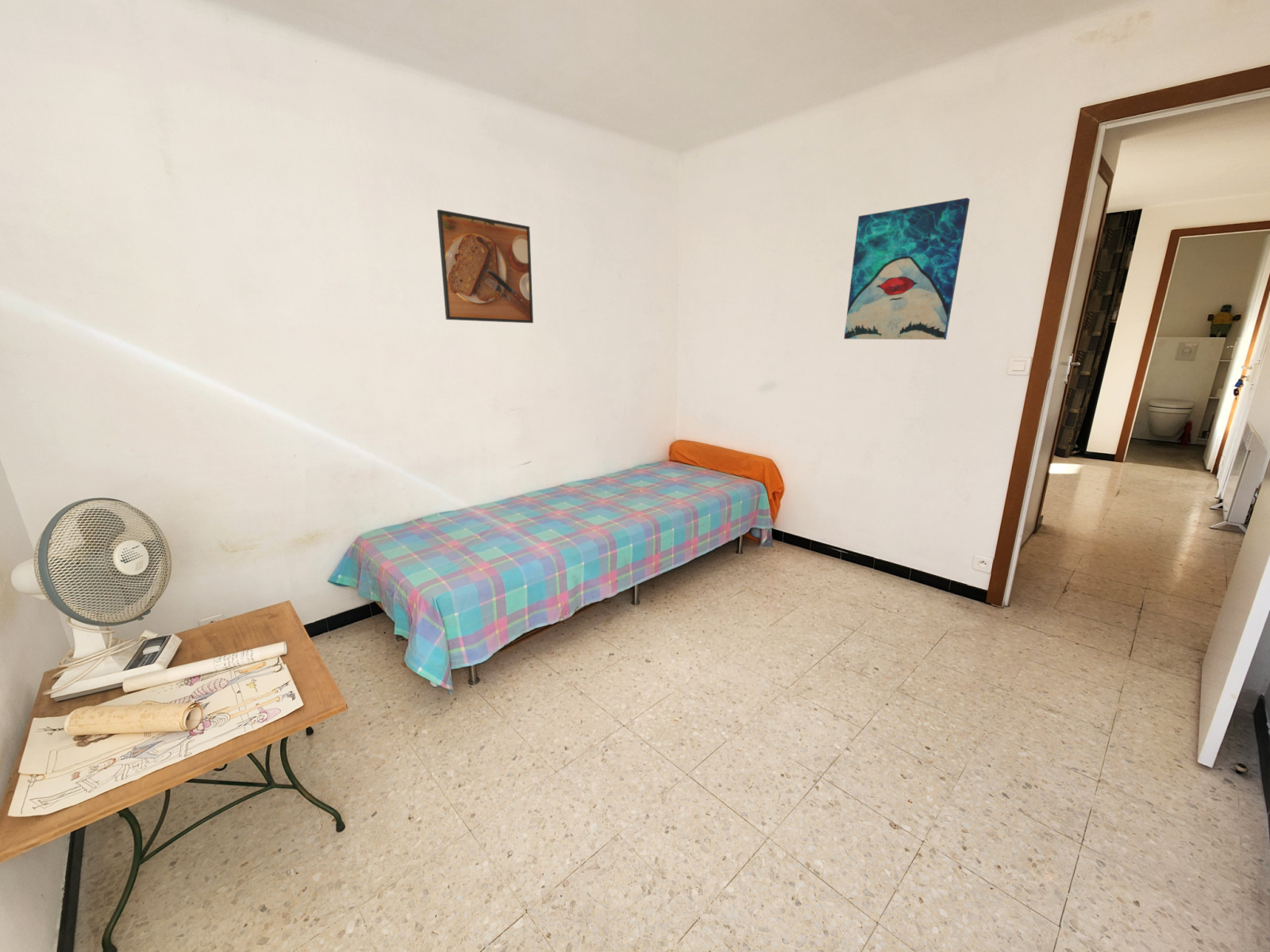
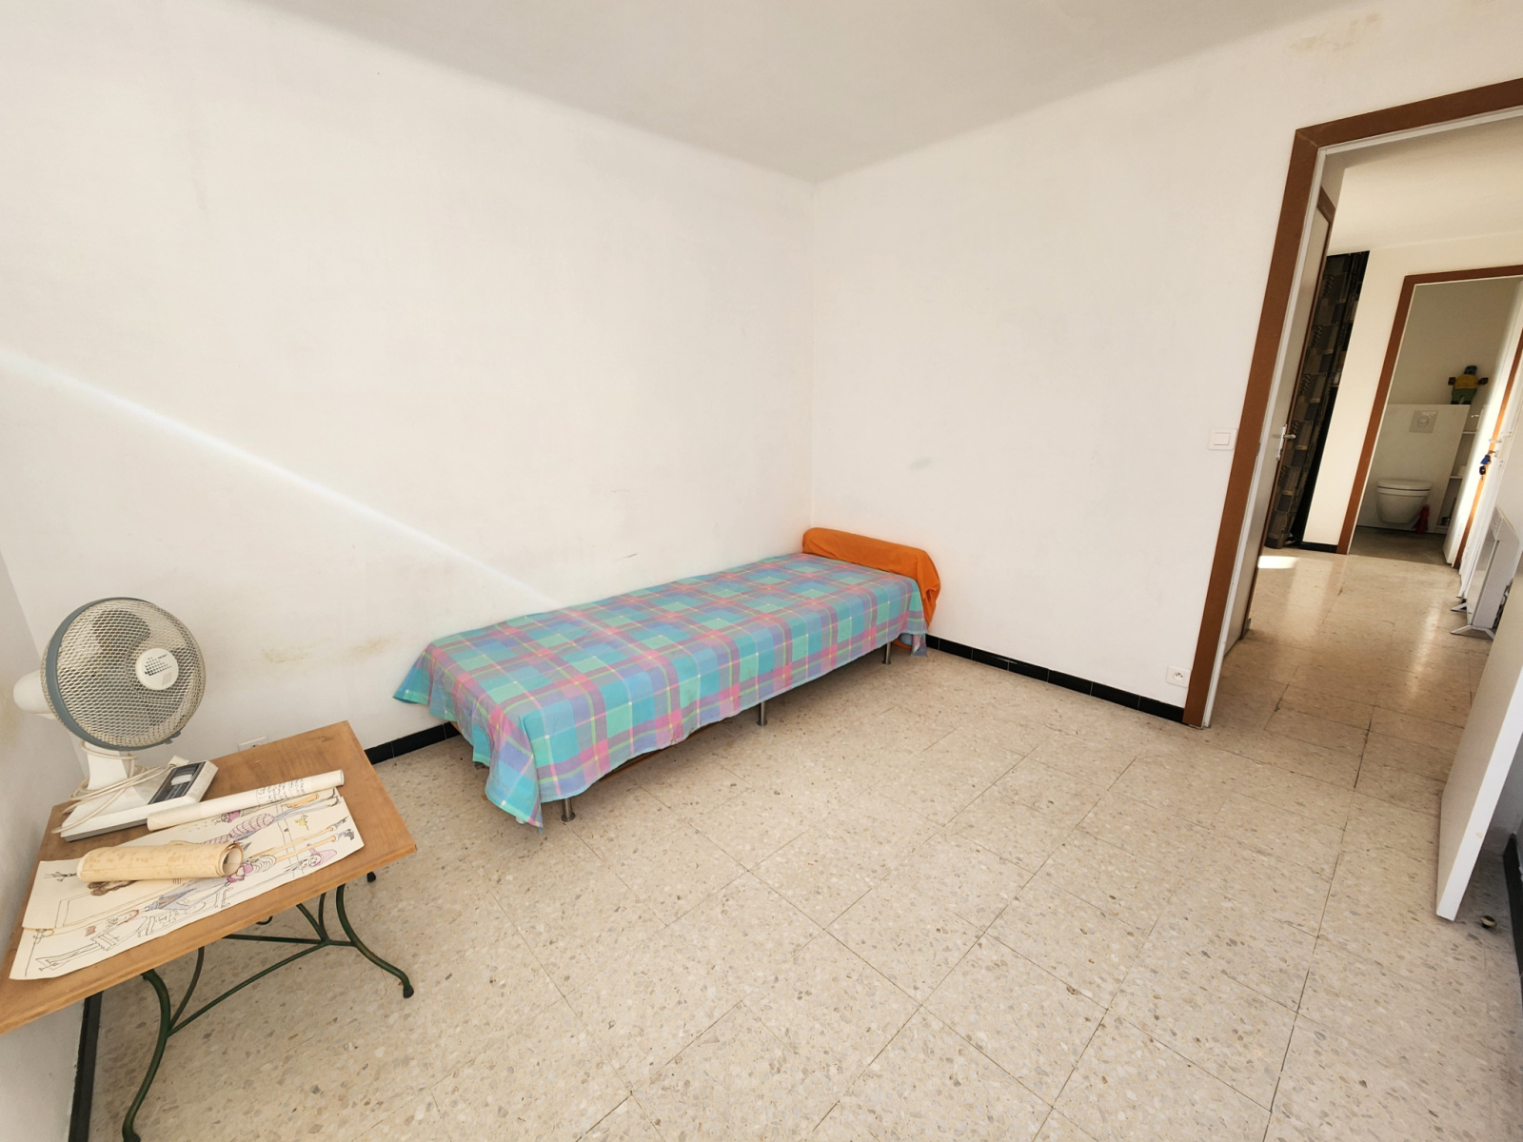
- wall art (900, 275)
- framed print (489, 271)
